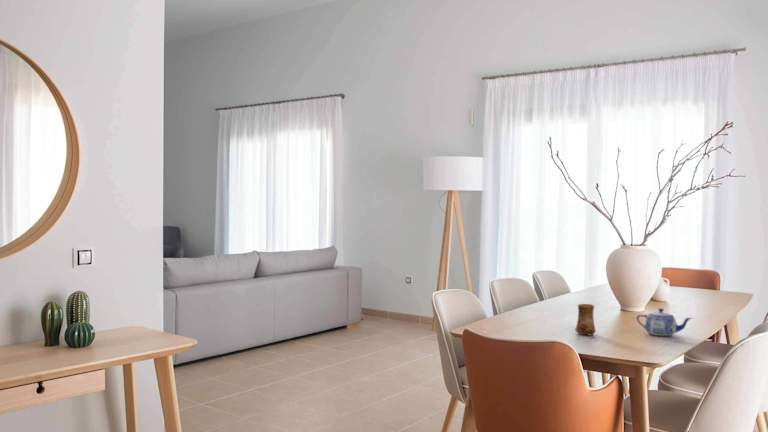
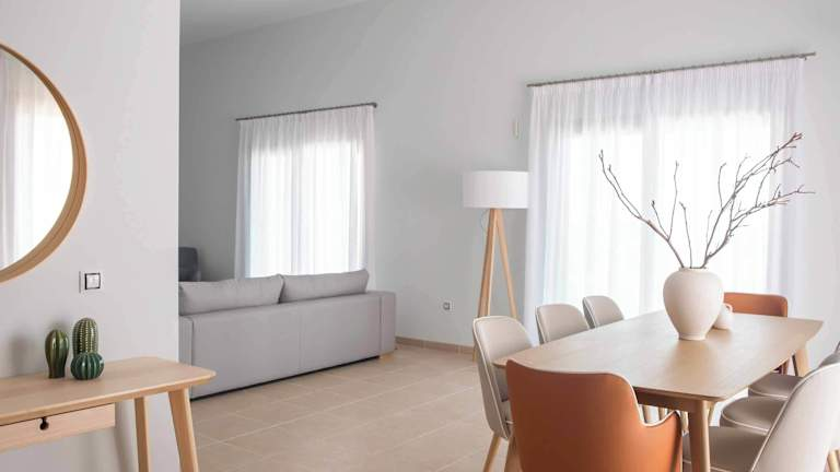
- cup (585, 319)
- teapot (663, 321)
